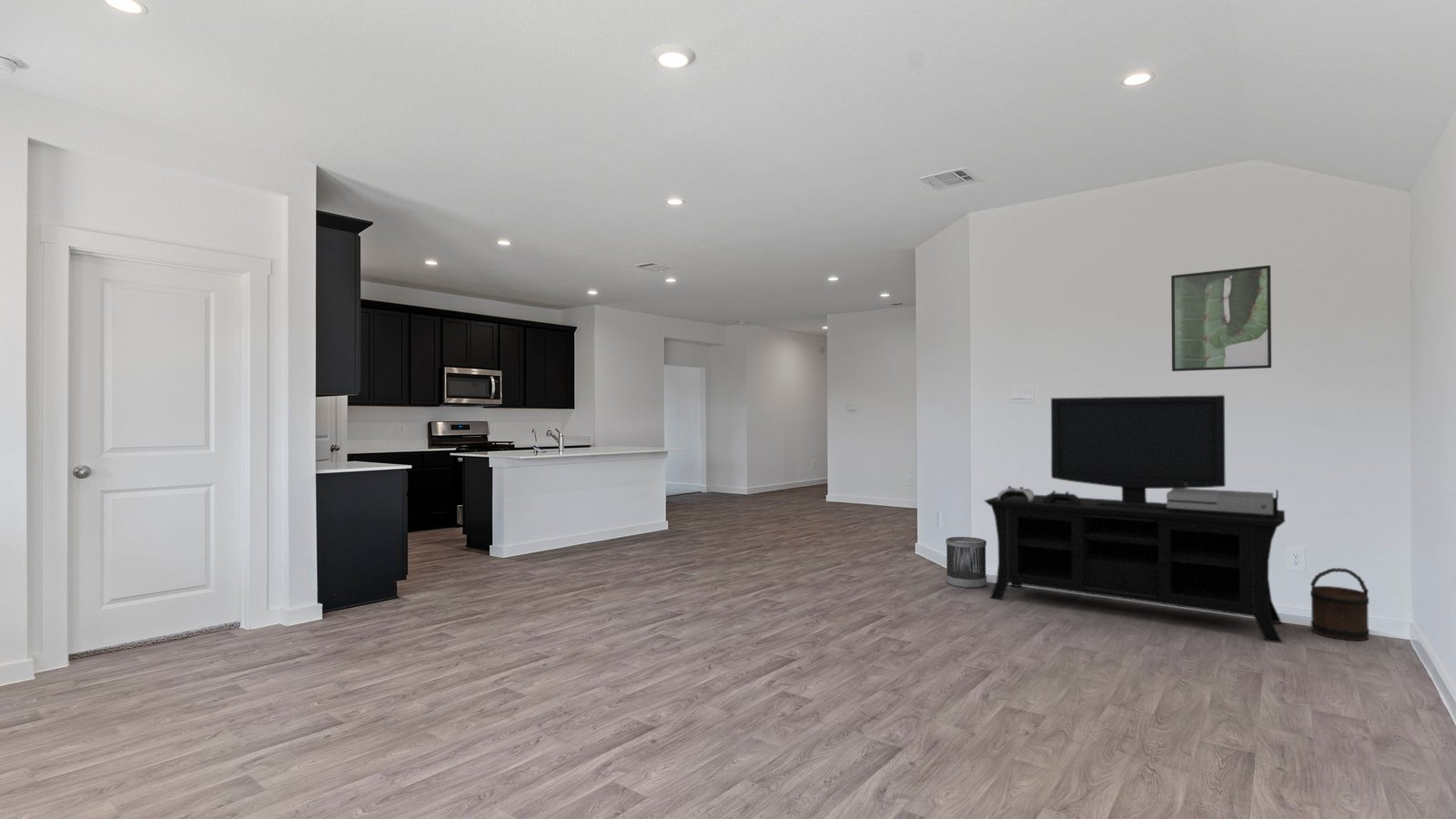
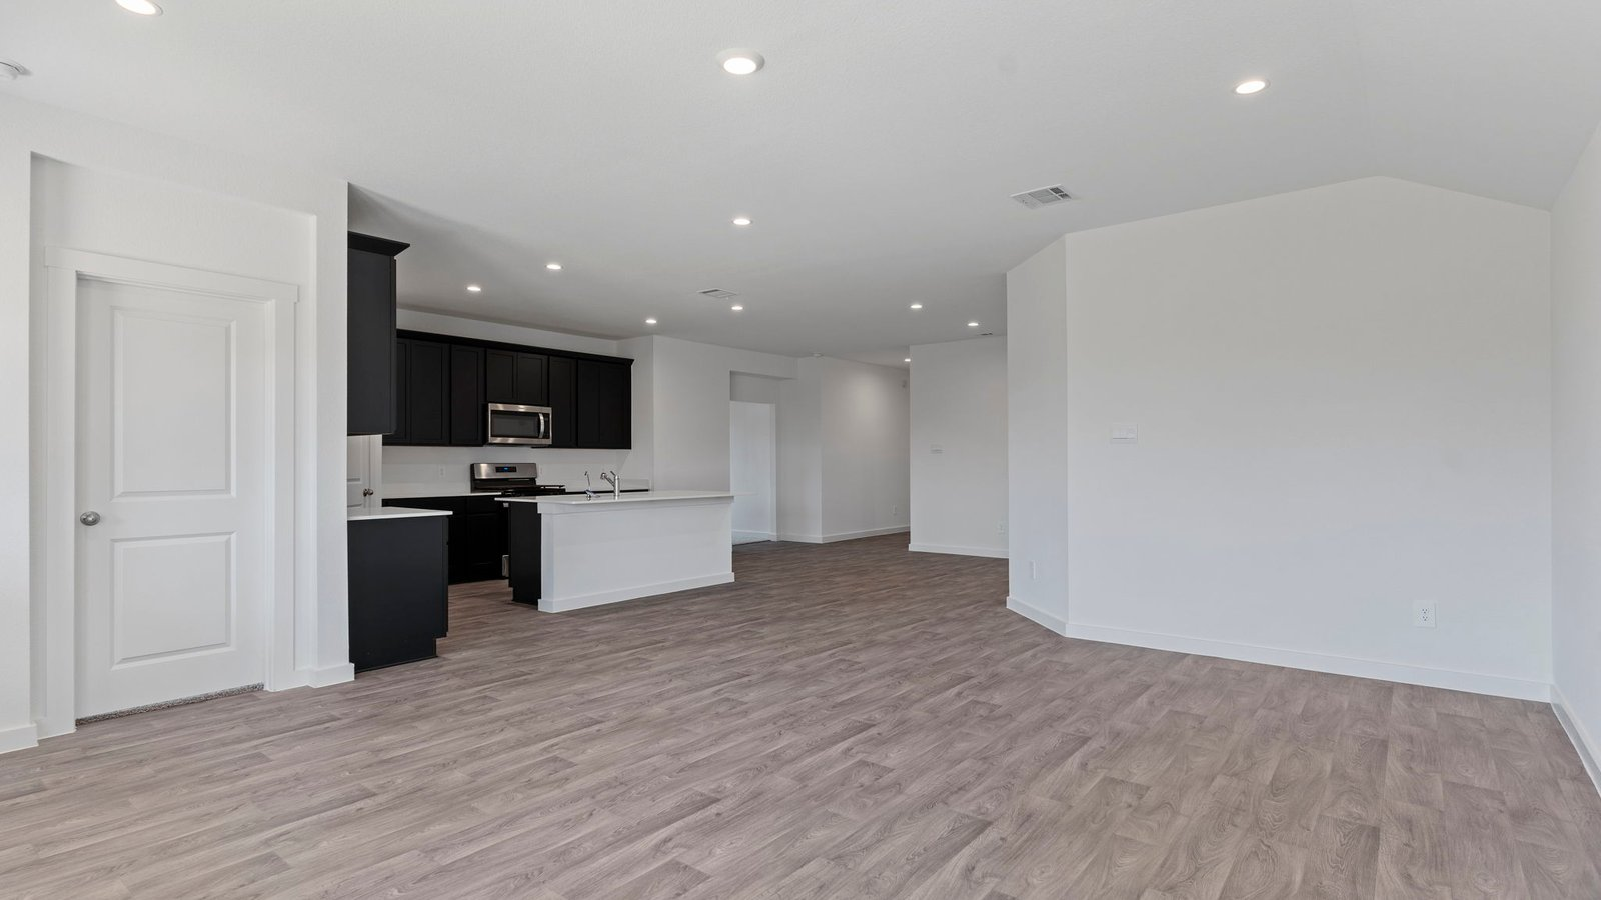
- wastebasket (966, 561)
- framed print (1219, 319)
- media console (1125, 503)
- bucket (1339, 601)
